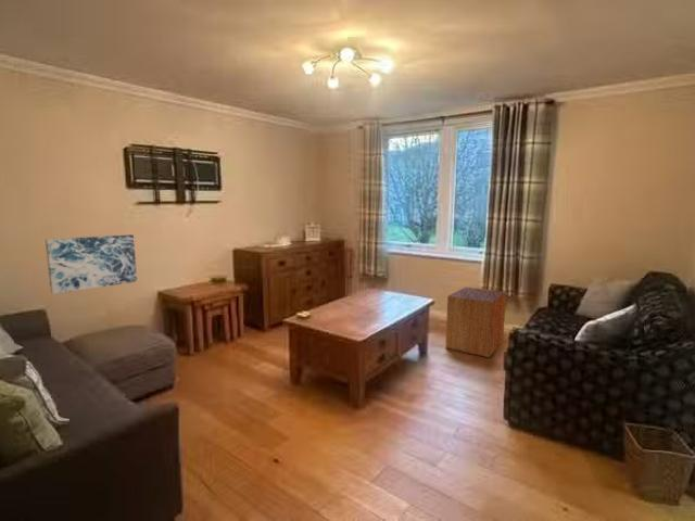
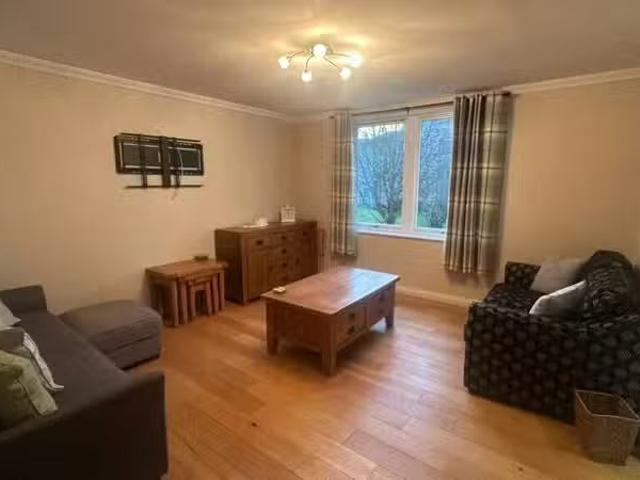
- wall art (94, 262)
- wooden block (476, 319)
